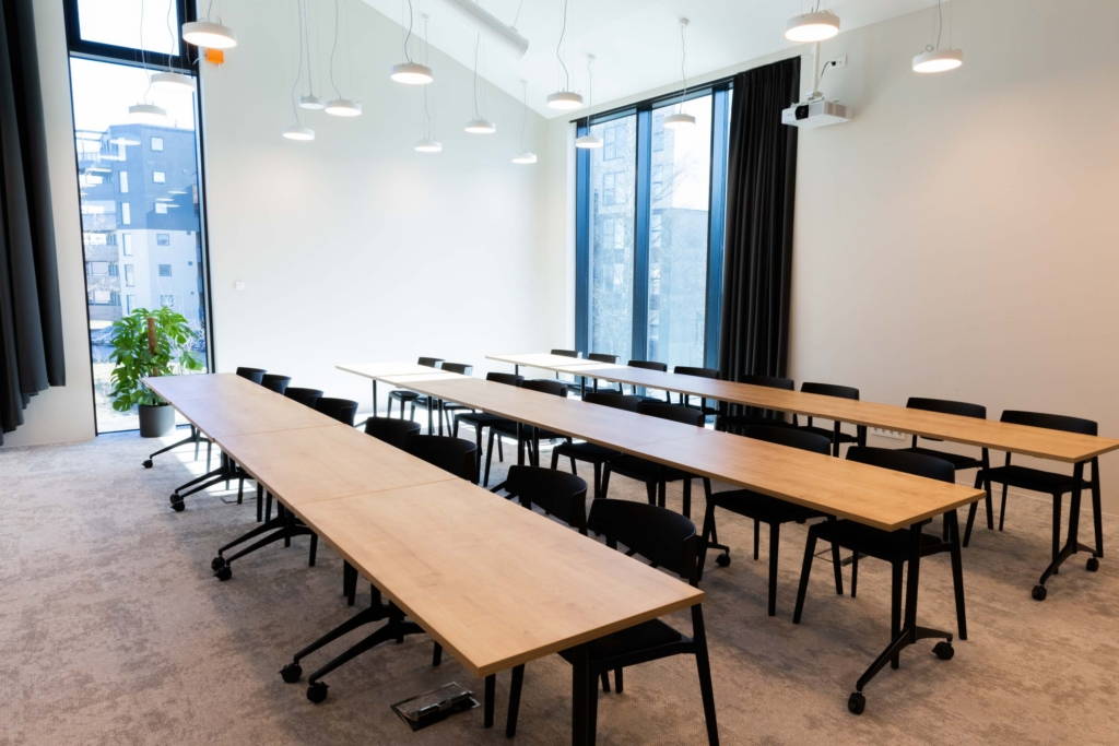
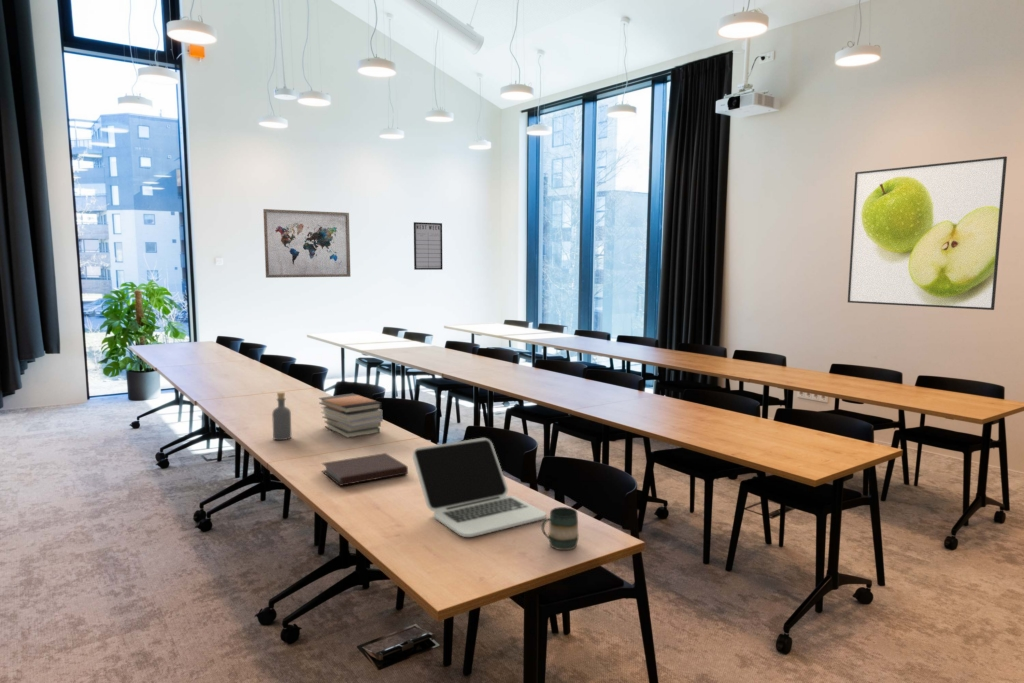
+ laptop (478, 482)
+ book stack (351, 415)
+ notebook (364, 468)
+ wall art (308, 244)
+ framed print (919, 236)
+ bottle (281, 415)
+ mug (558, 529)
+ writing board (428, 246)
